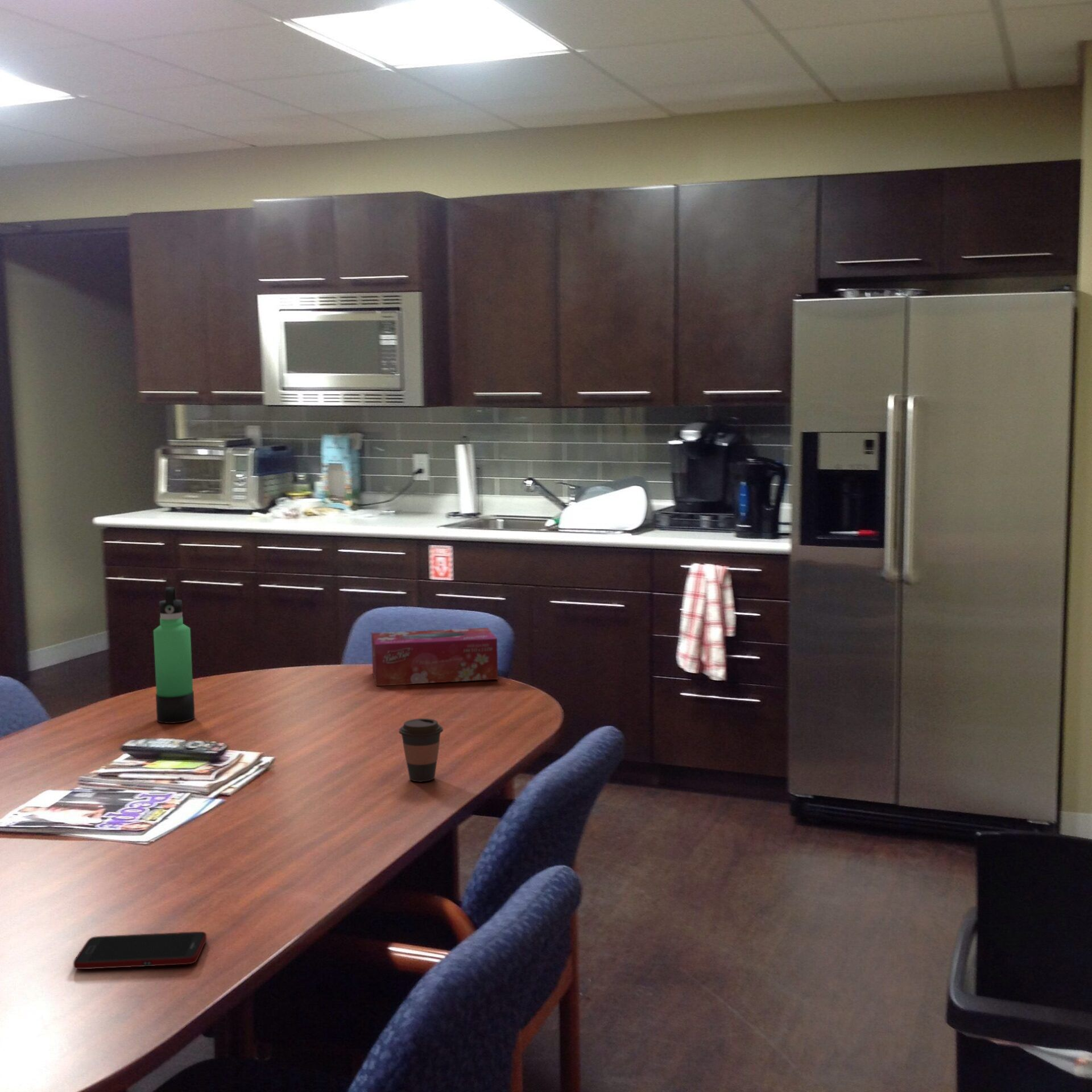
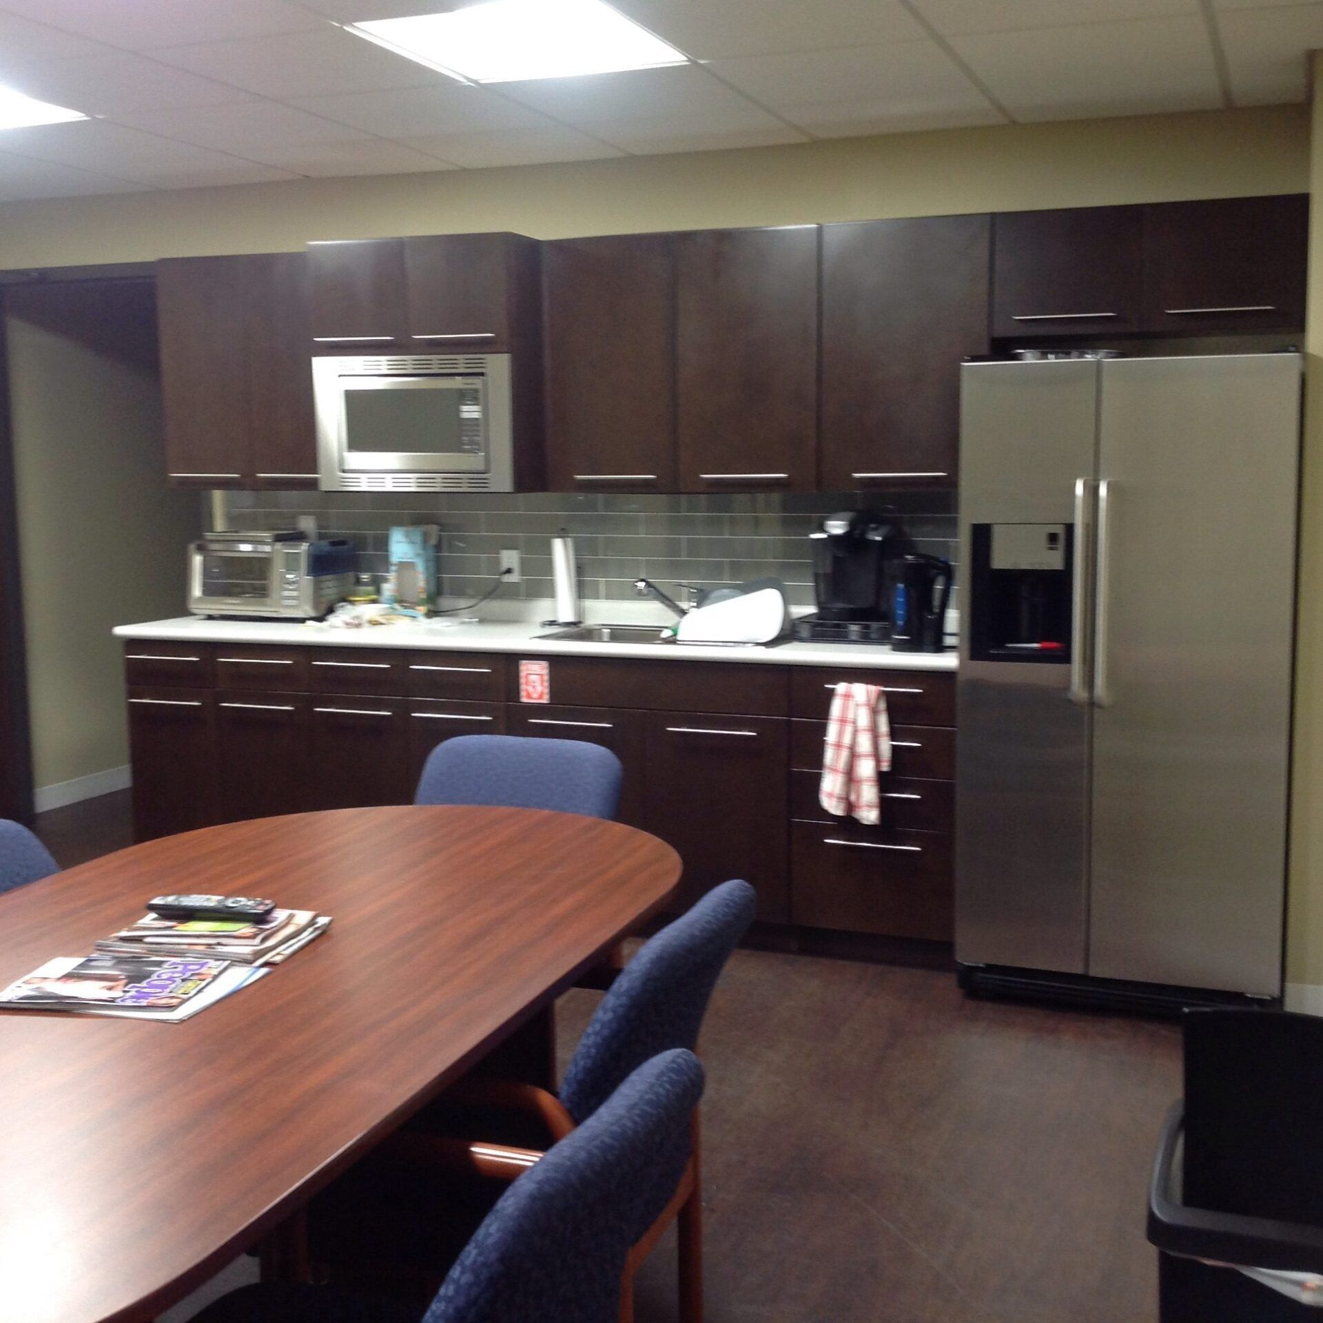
- tissue box (433, 656)
- coffee cup (421, 750)
- cell phone (142, 950)
- thermos bottle (173, 653)
